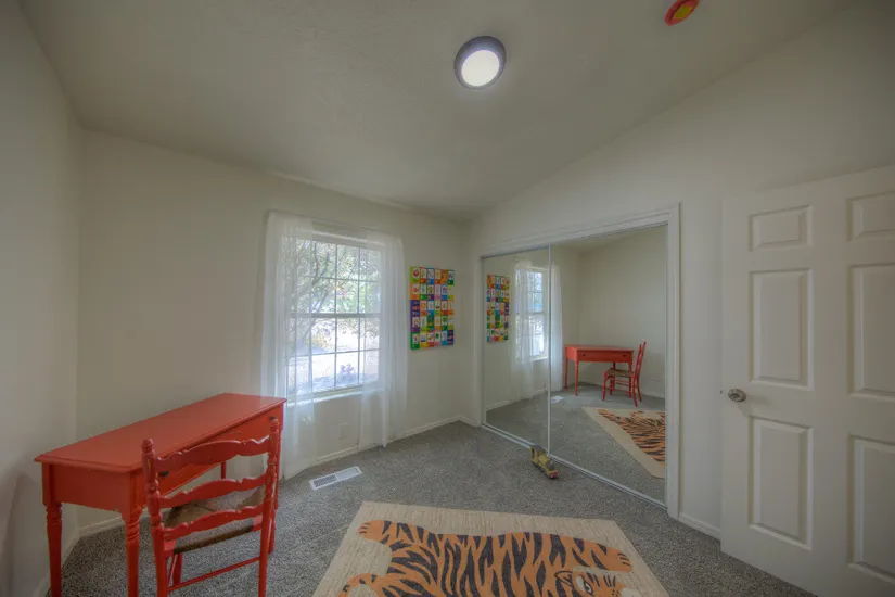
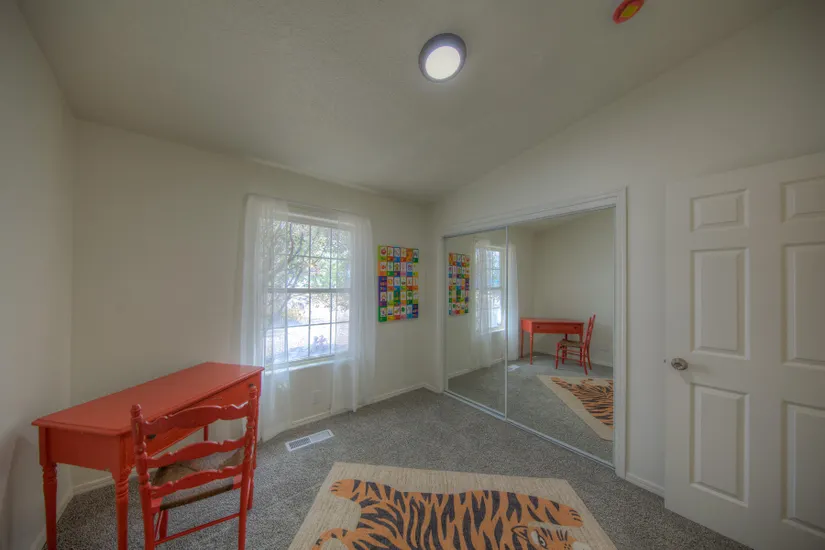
- toy train (544, 461)
